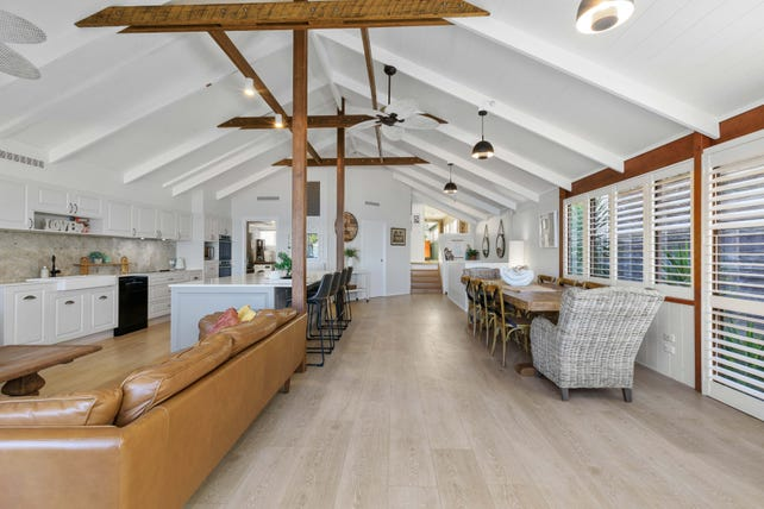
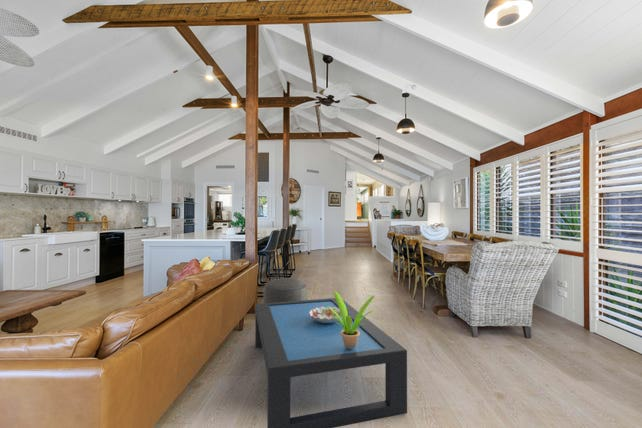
+ potted plant (351, 321)
+ decorative bowl (326, 314)
+ pouf (285, 297)
+ coffee table (315, 347)
